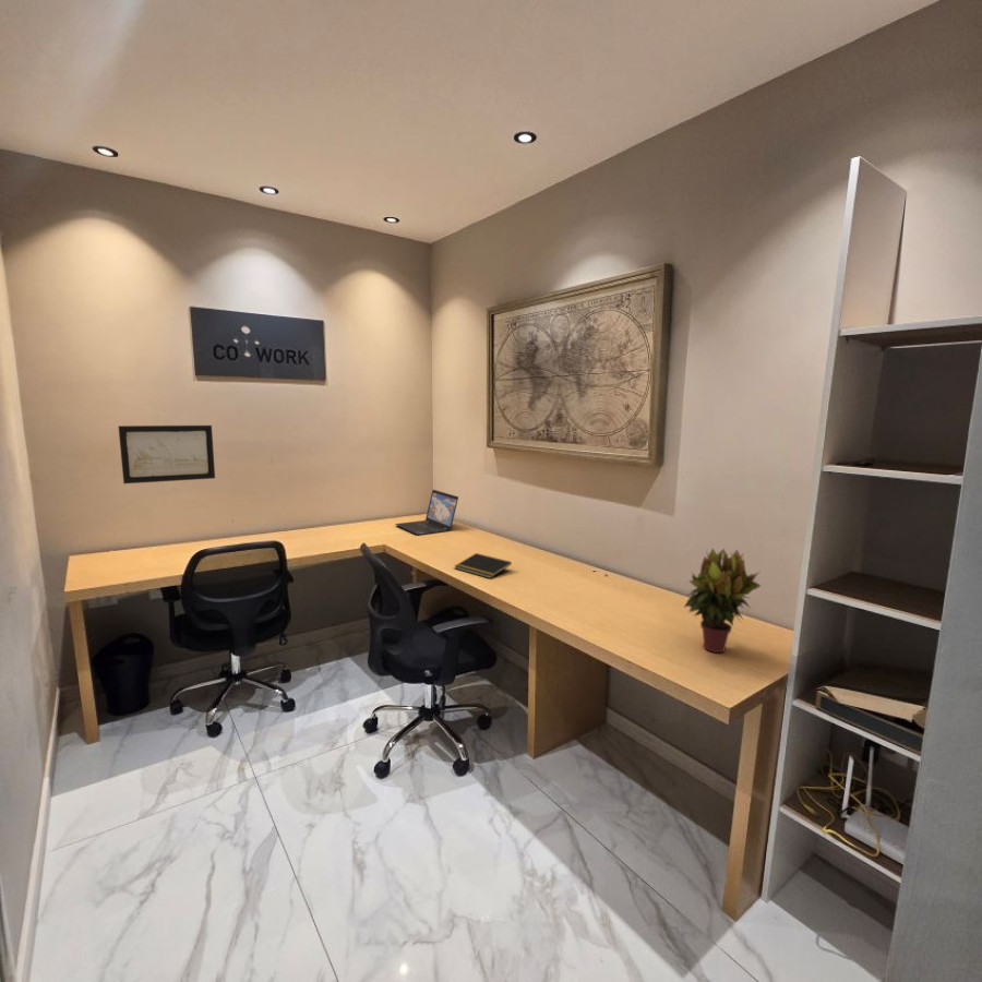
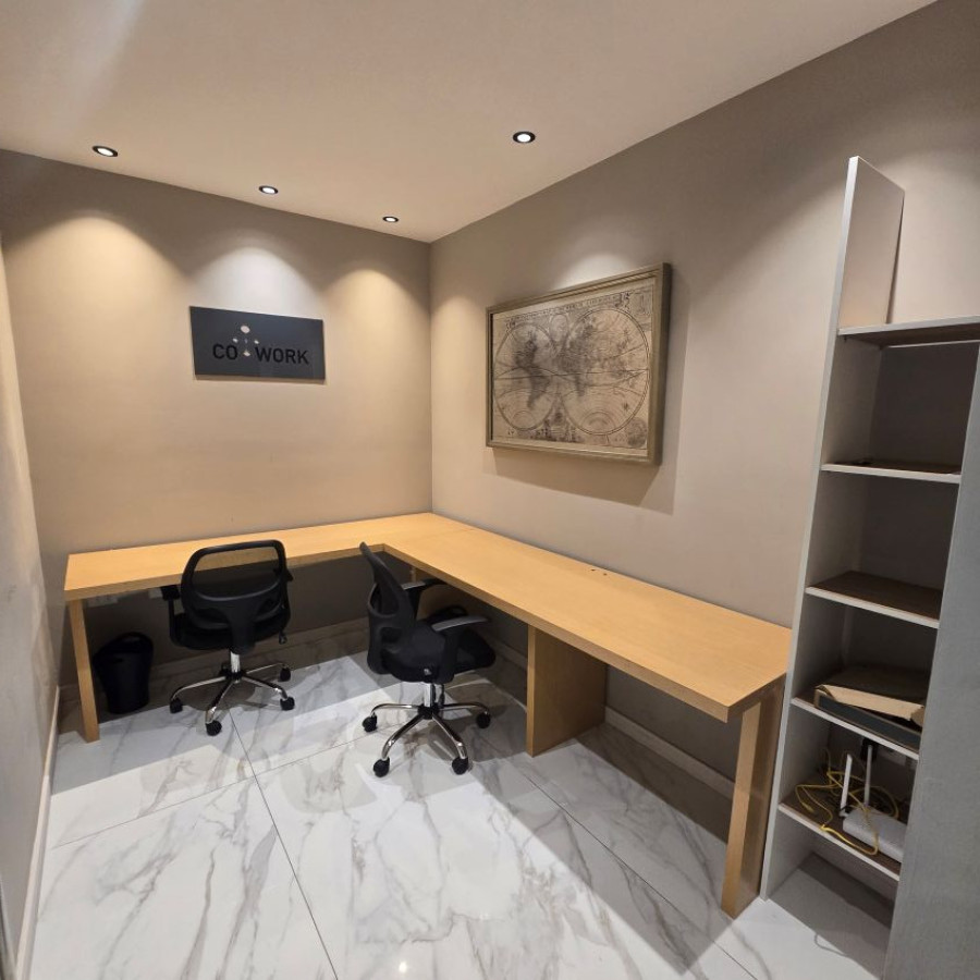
- wall art (169, 453)
- laptop (428, 511)
- notepad (482, 564)
- potted plant (717, 599)
